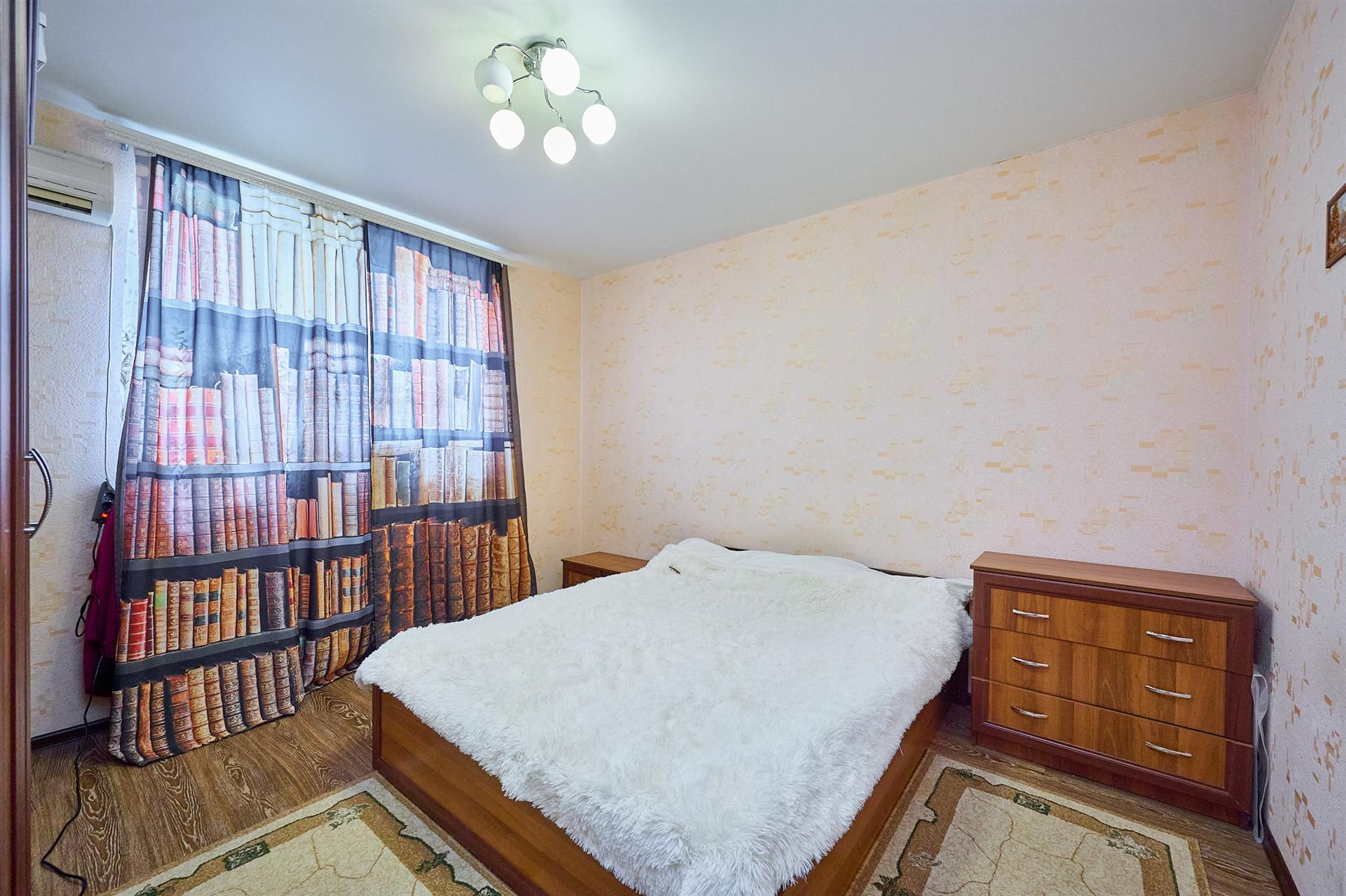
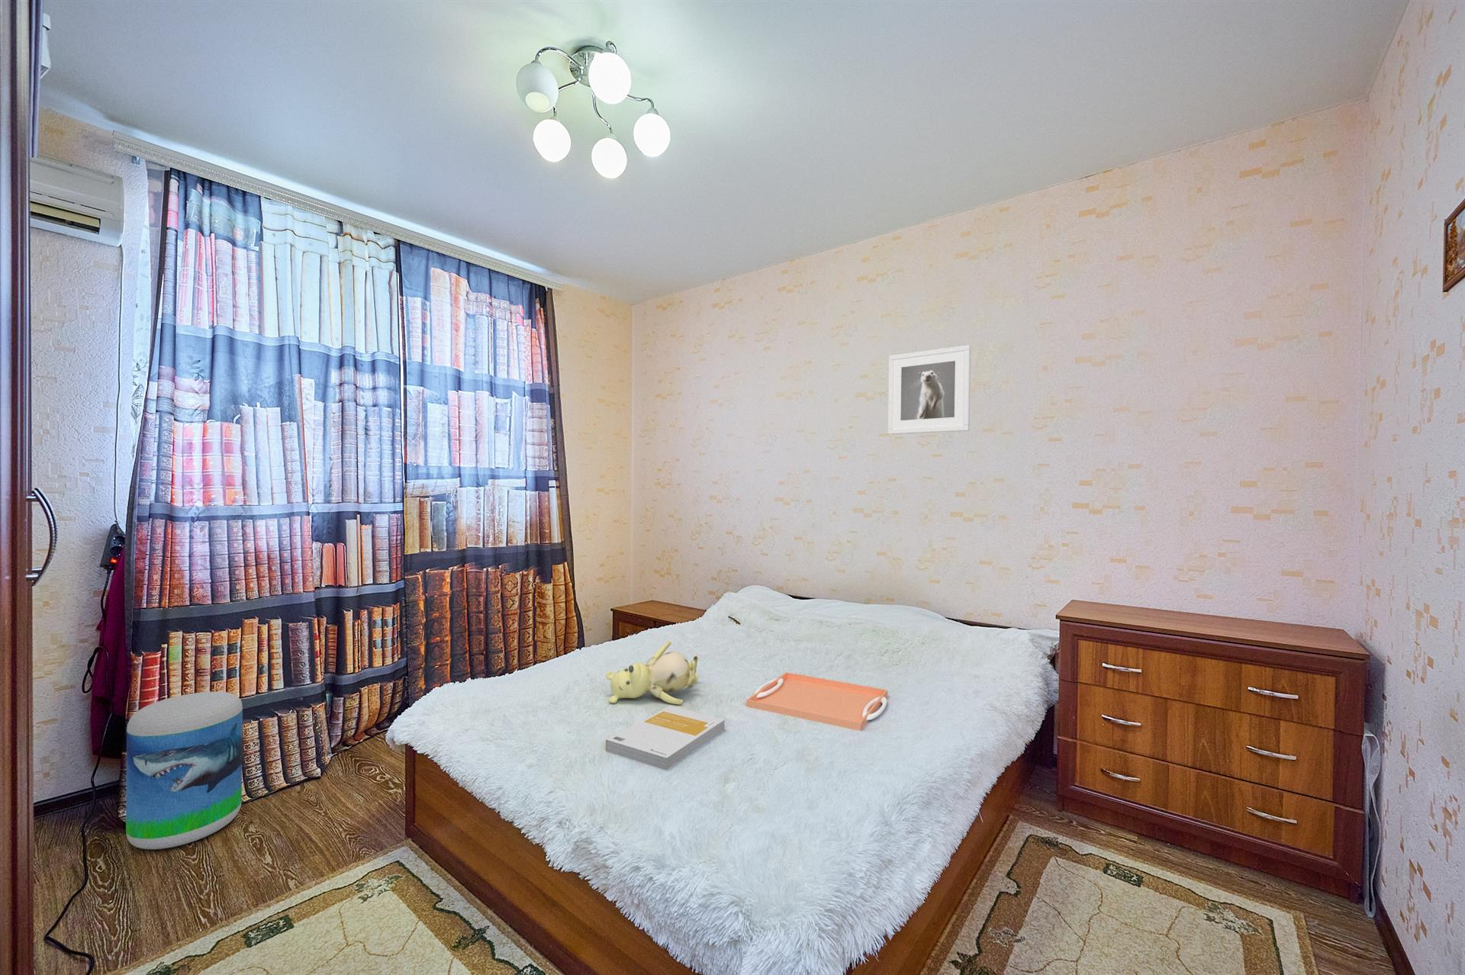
+ teddy bear (657, 671)
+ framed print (927, 392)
+ book (667, 733)
+ stool (187, 765)
+ serving tray (818, 698)
